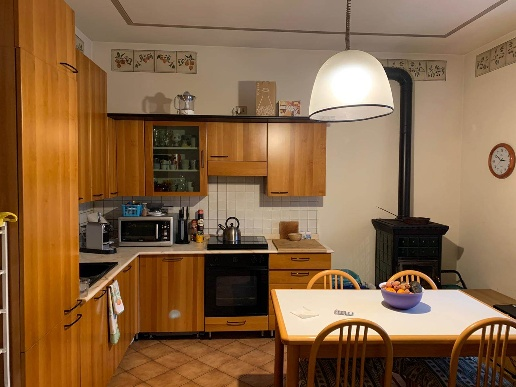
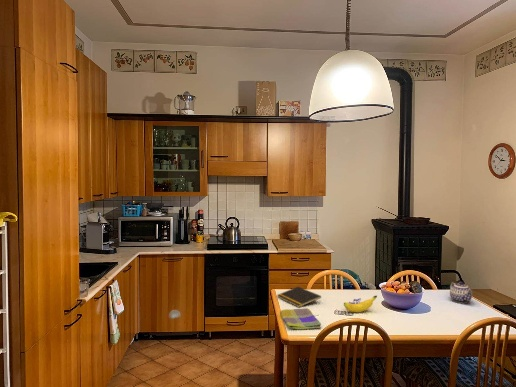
+ notepad (298, 296)
+ dish towel (299, 318)
+ teapot (460, 291)
+ banana (359, 303)
